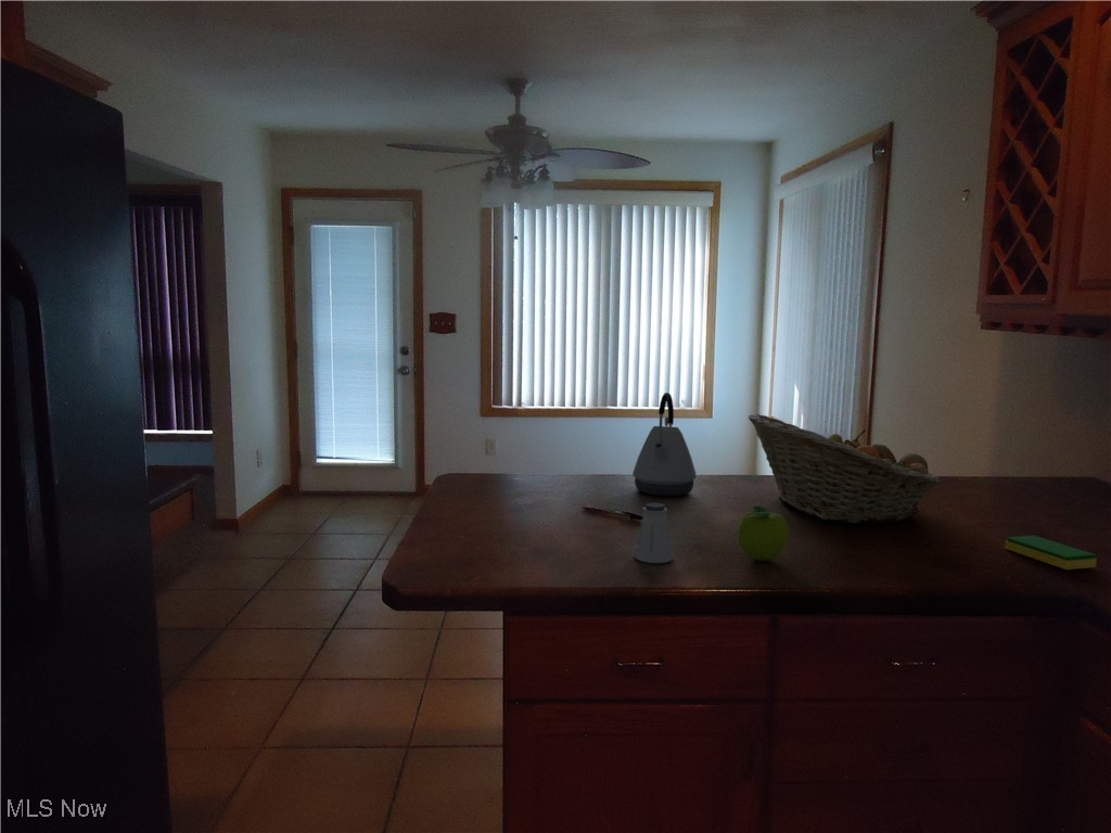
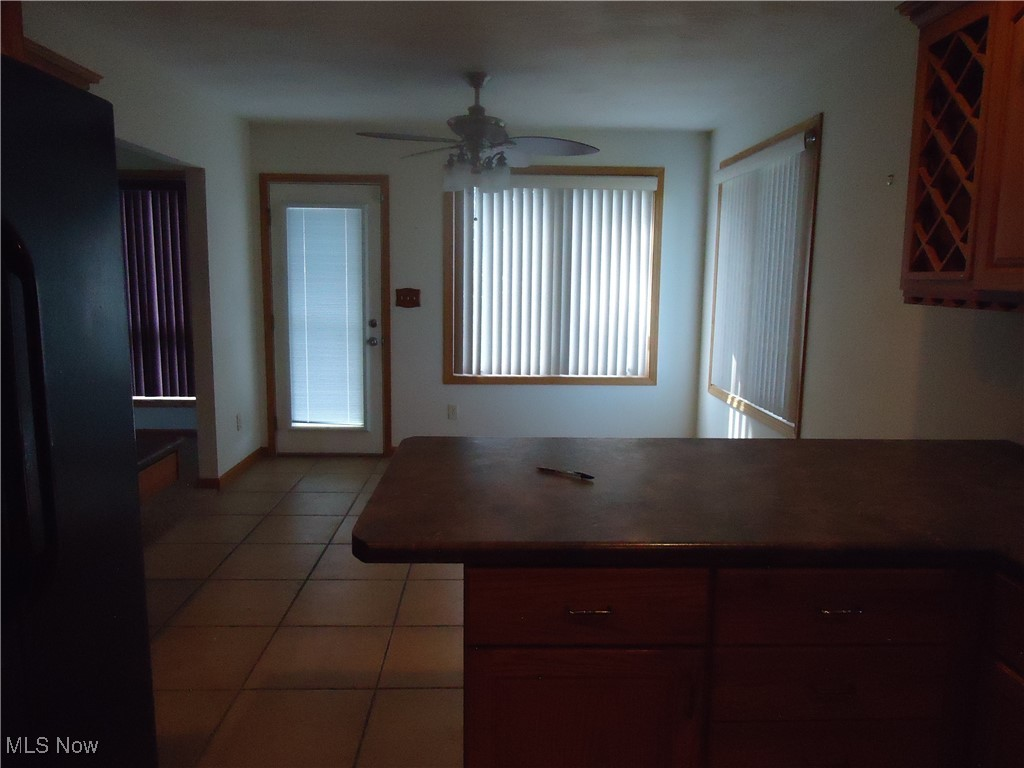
- saltshaker (654, 530)
- fruit basket (835, 462)
- fruit (763, 533)
- kettle (664, 443)
- dish sponge (1049, 551)
